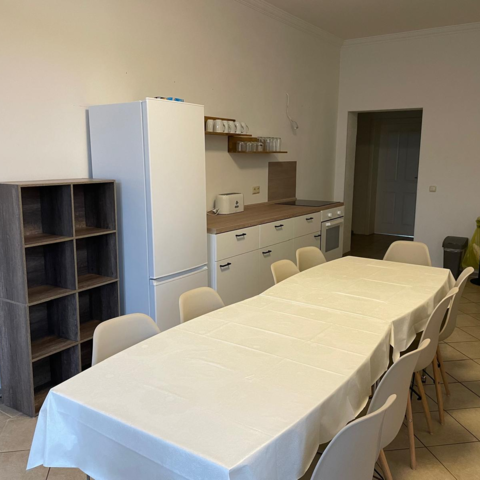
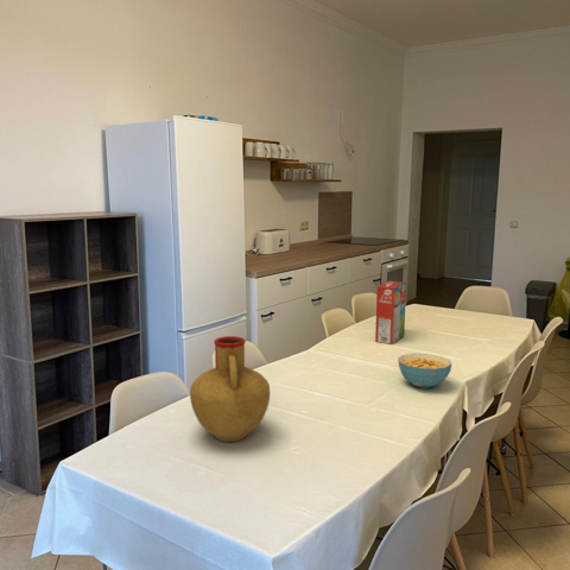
+ cereal bowl (424, 373)
+ vase (229, 388)
+ cereal box (391, 311)
